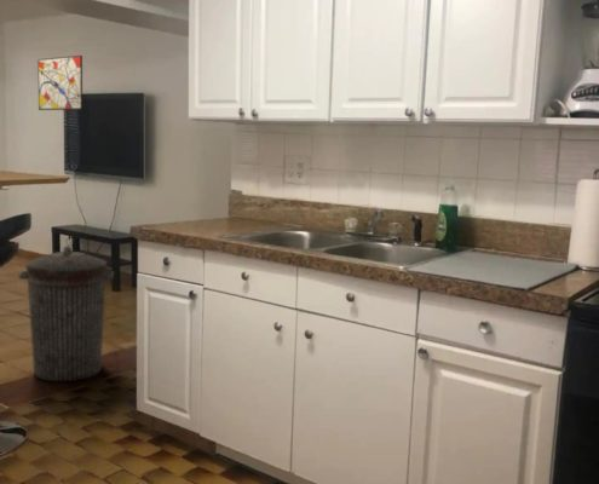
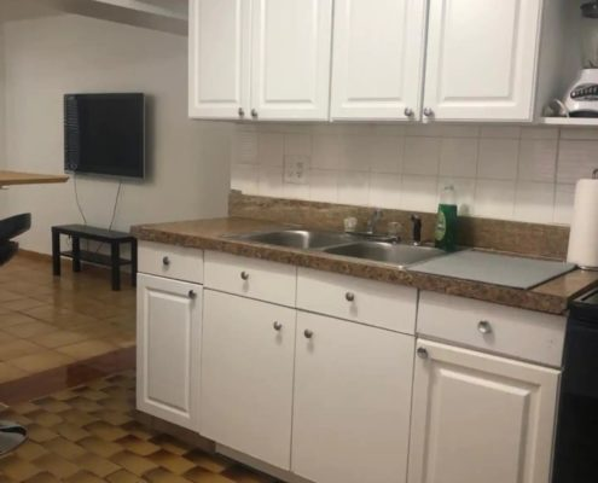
- wall art (59, 83)
- trash can (68, 309)
